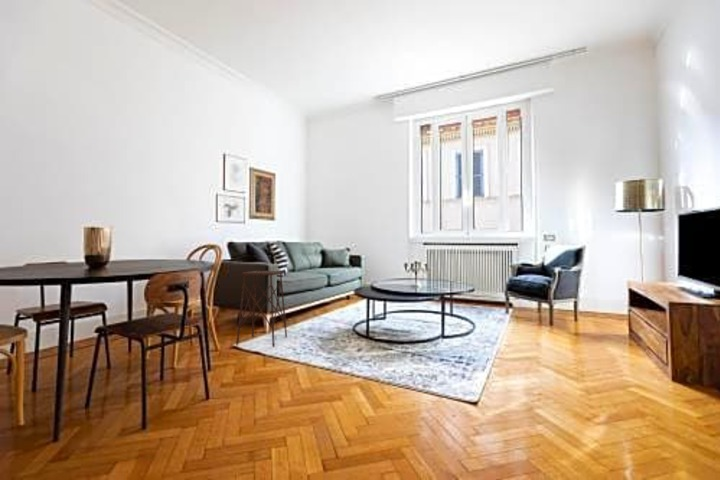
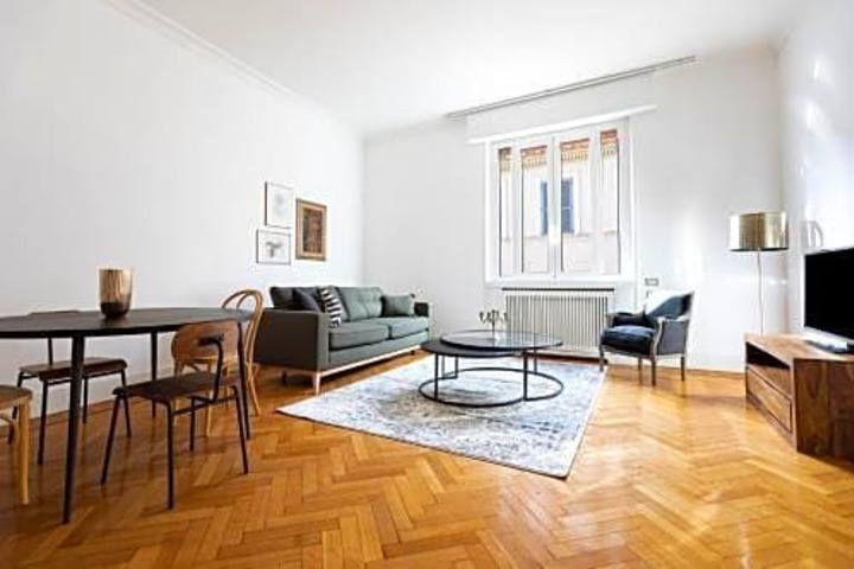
- side table (263, 306)
